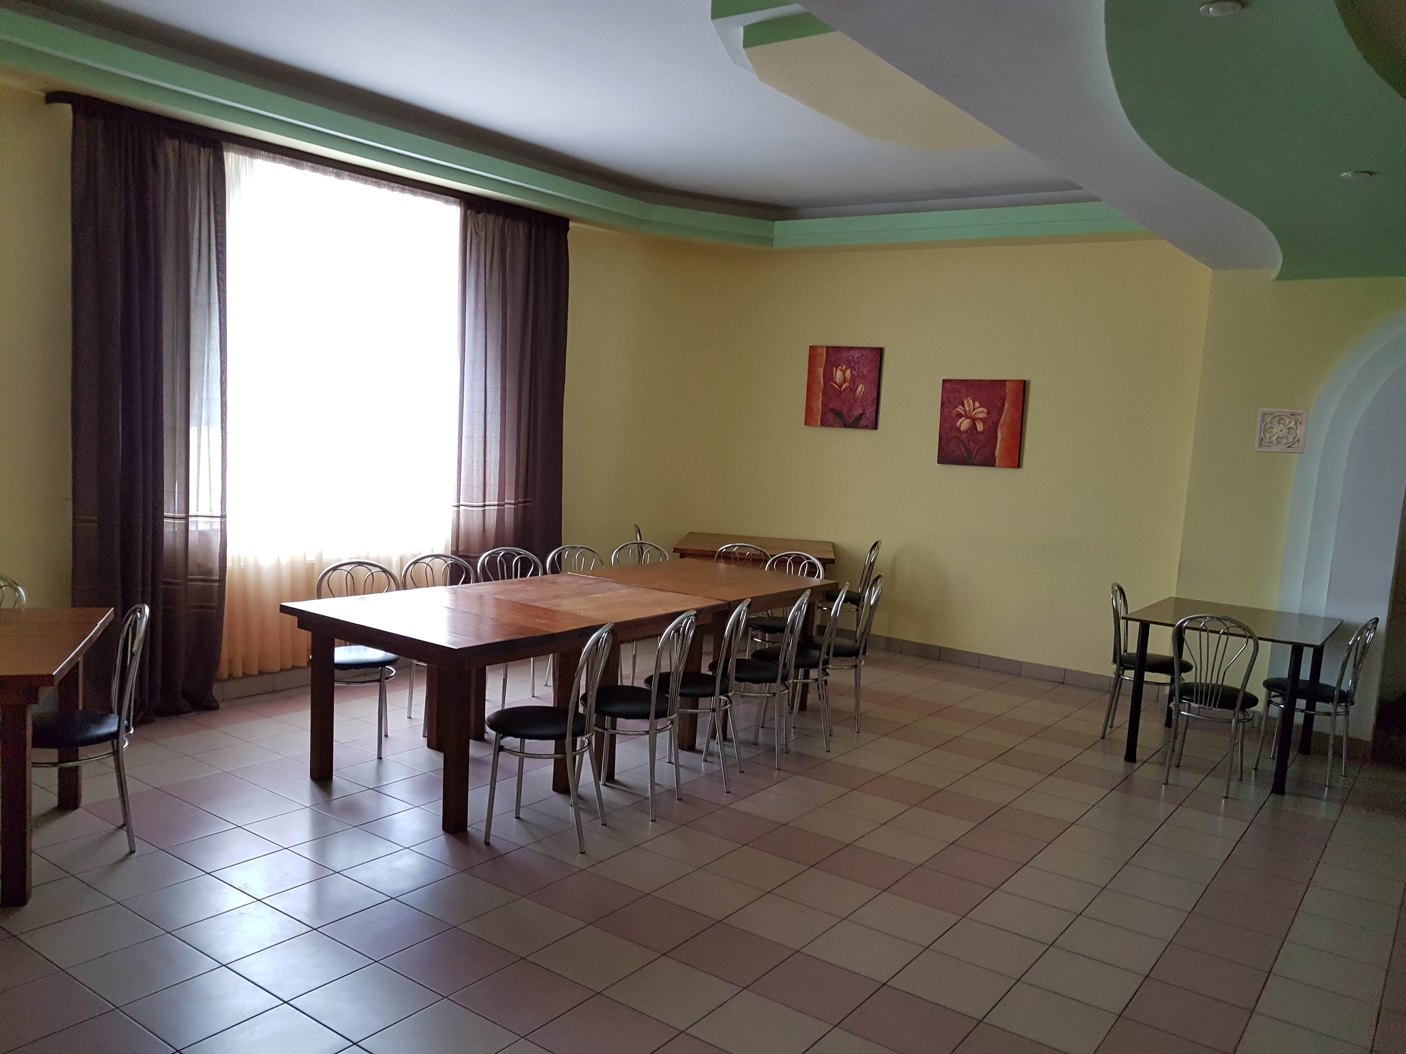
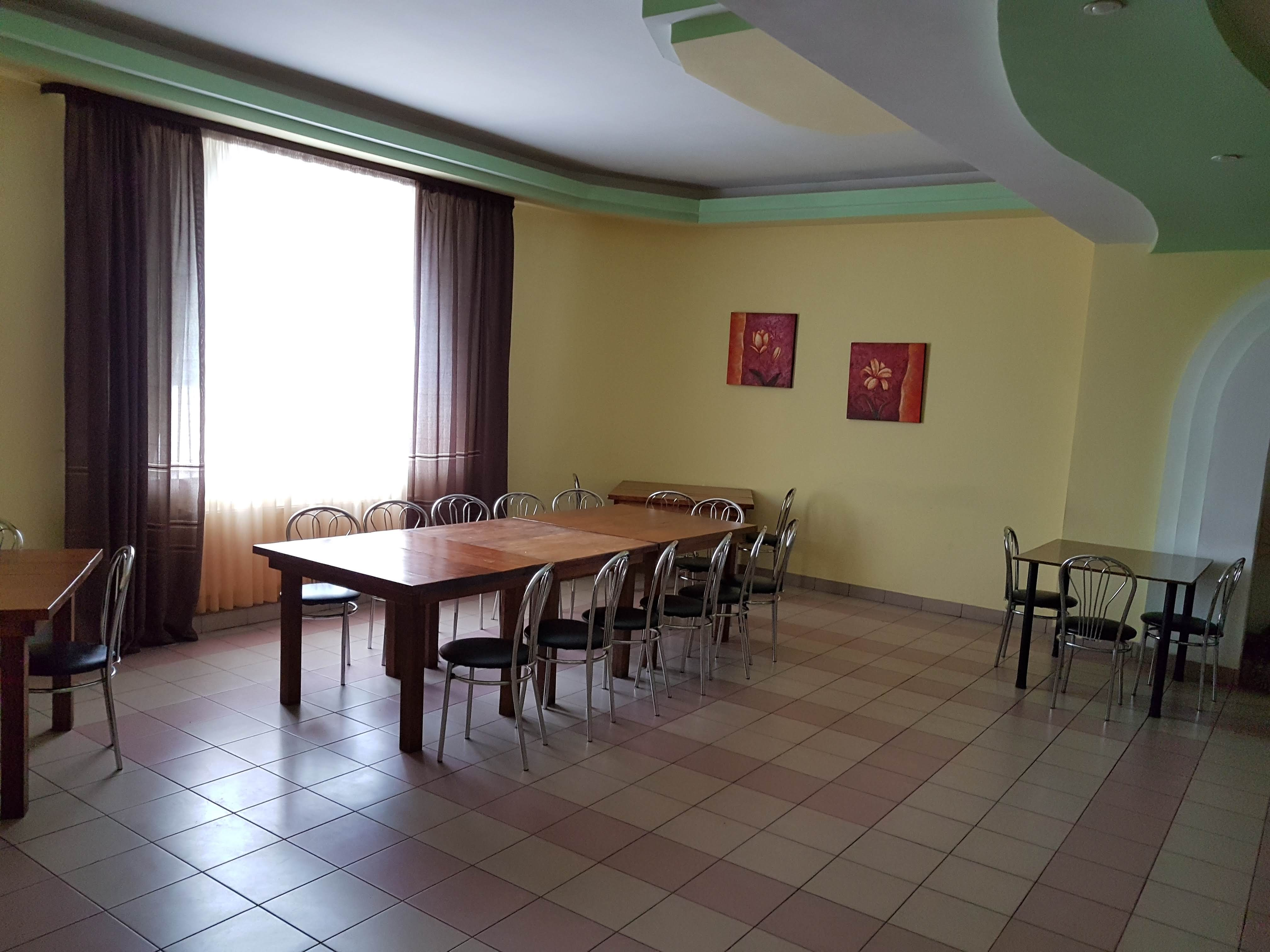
- wall ornament (1281, 431)
